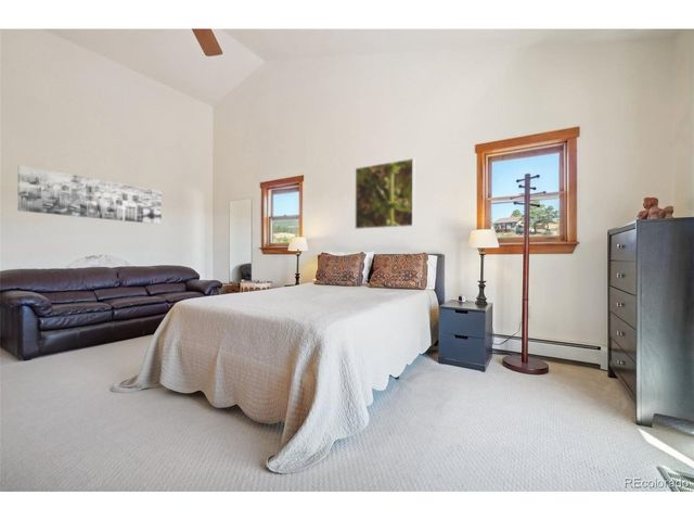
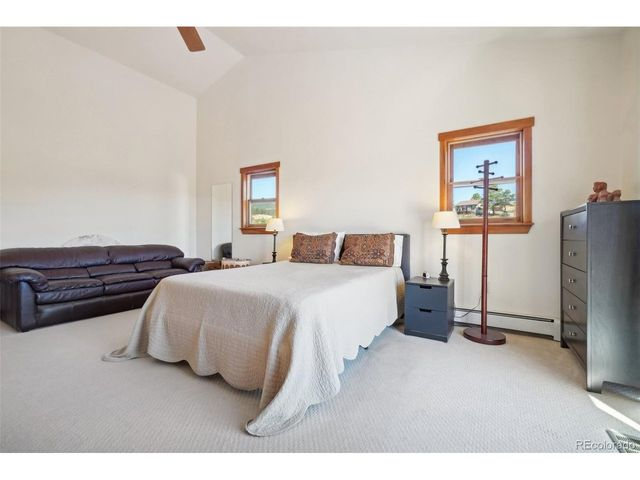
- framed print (383, 195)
- wall art (101, 199)
